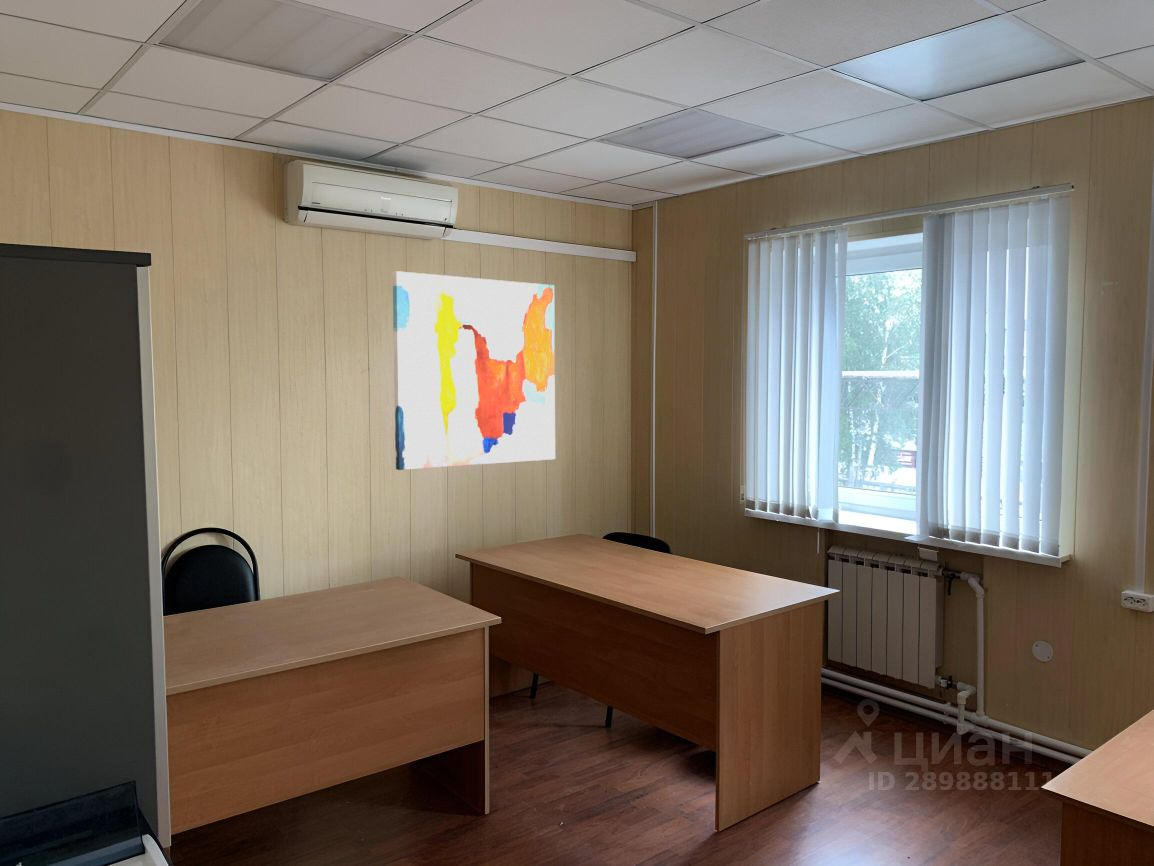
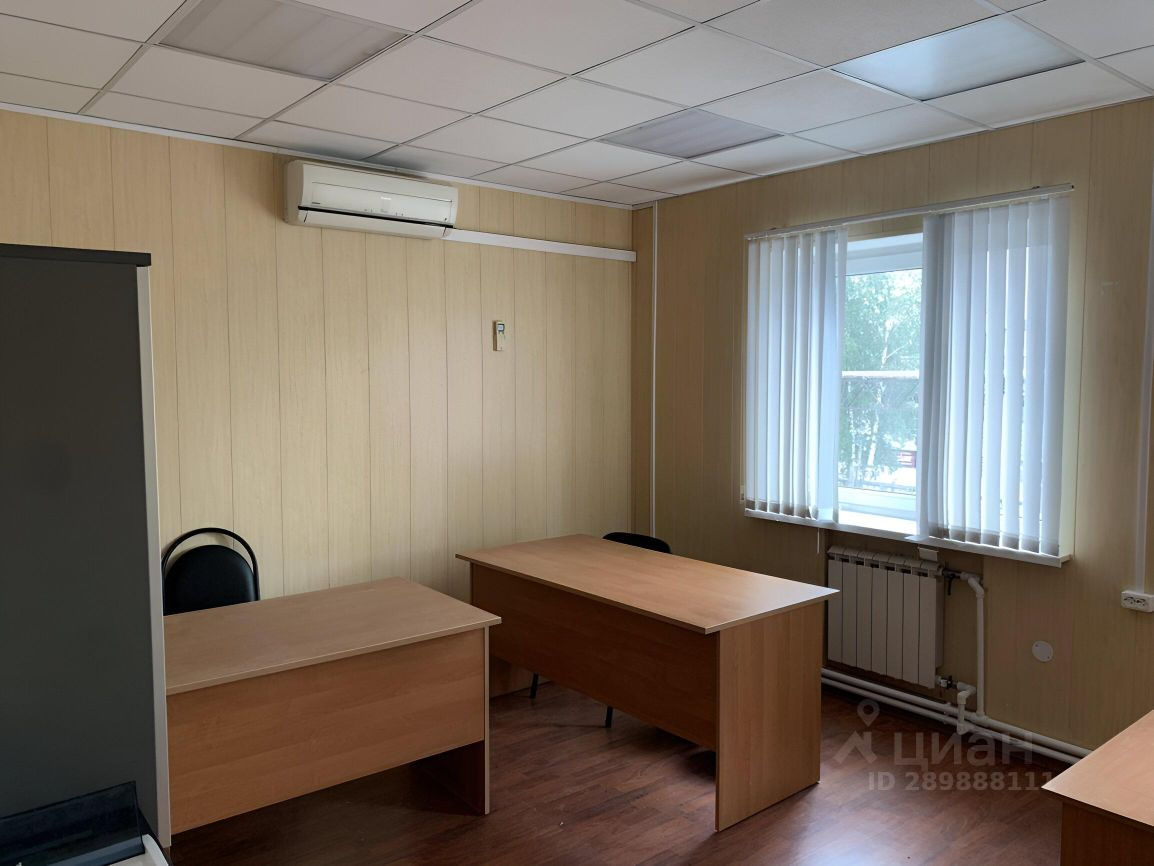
- wall art (479, 372)
